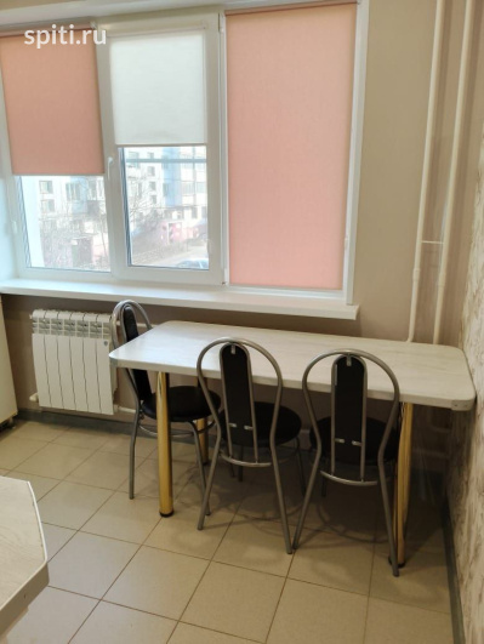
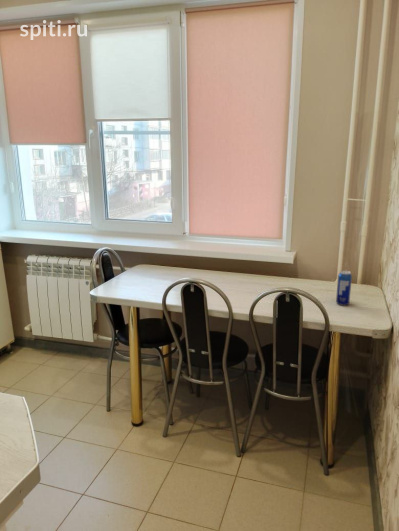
+ beverage can (343, 288)
